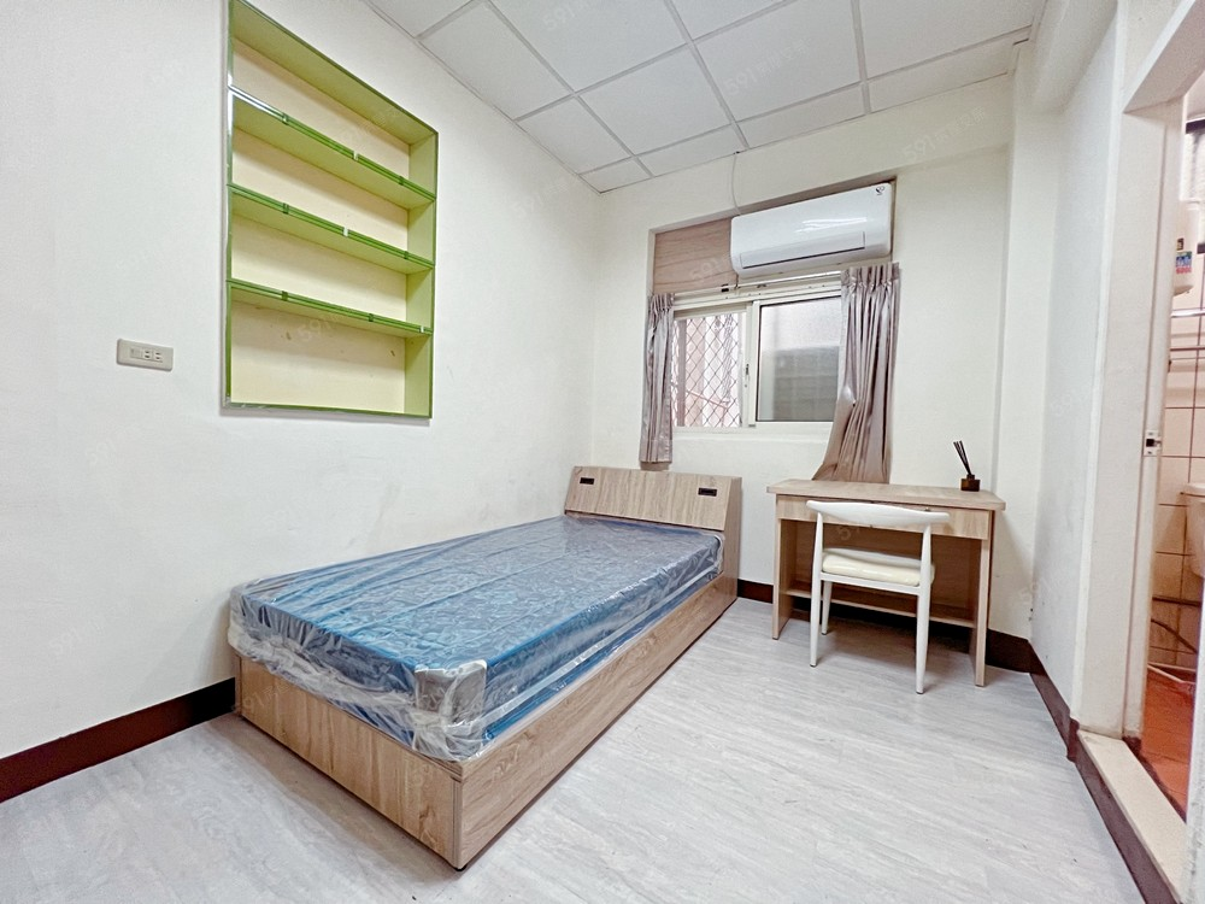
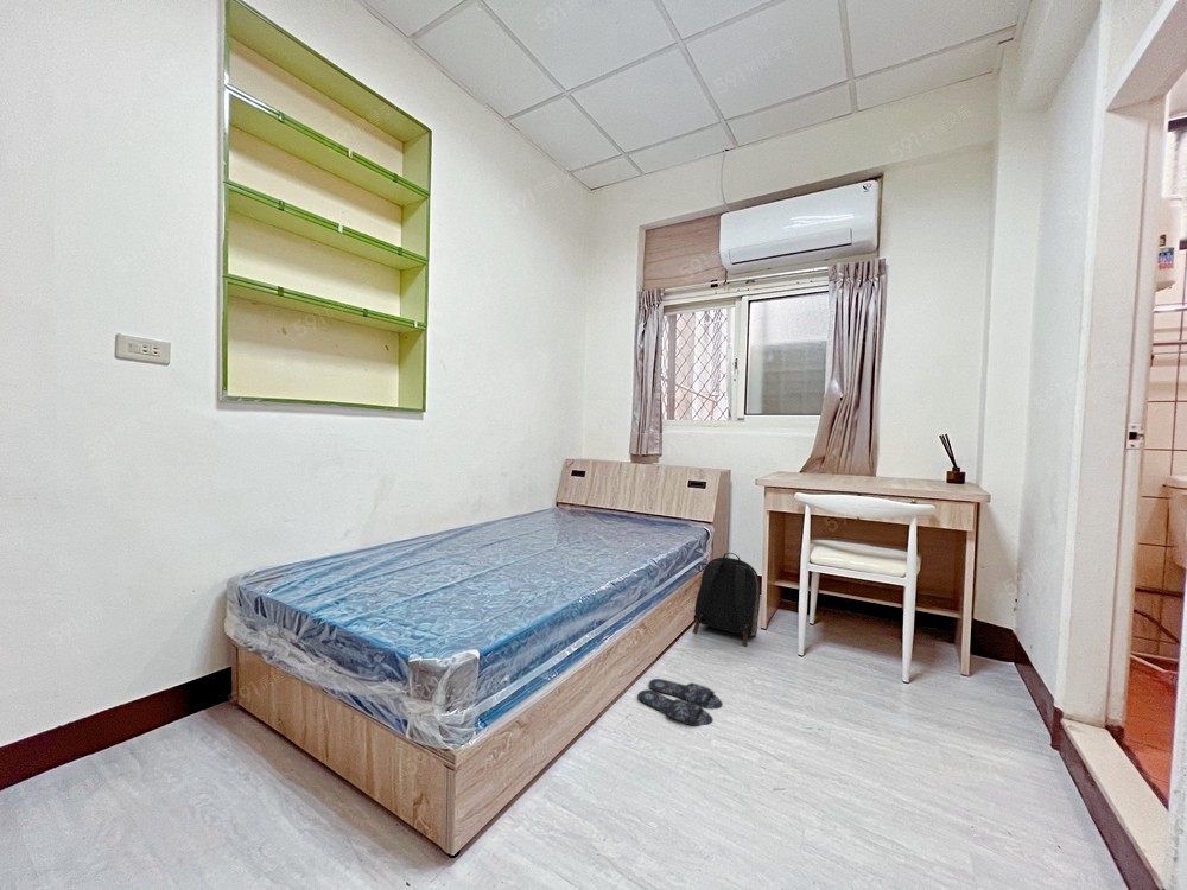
+ slippers (679, 697)
+ backpack (728, 592)
